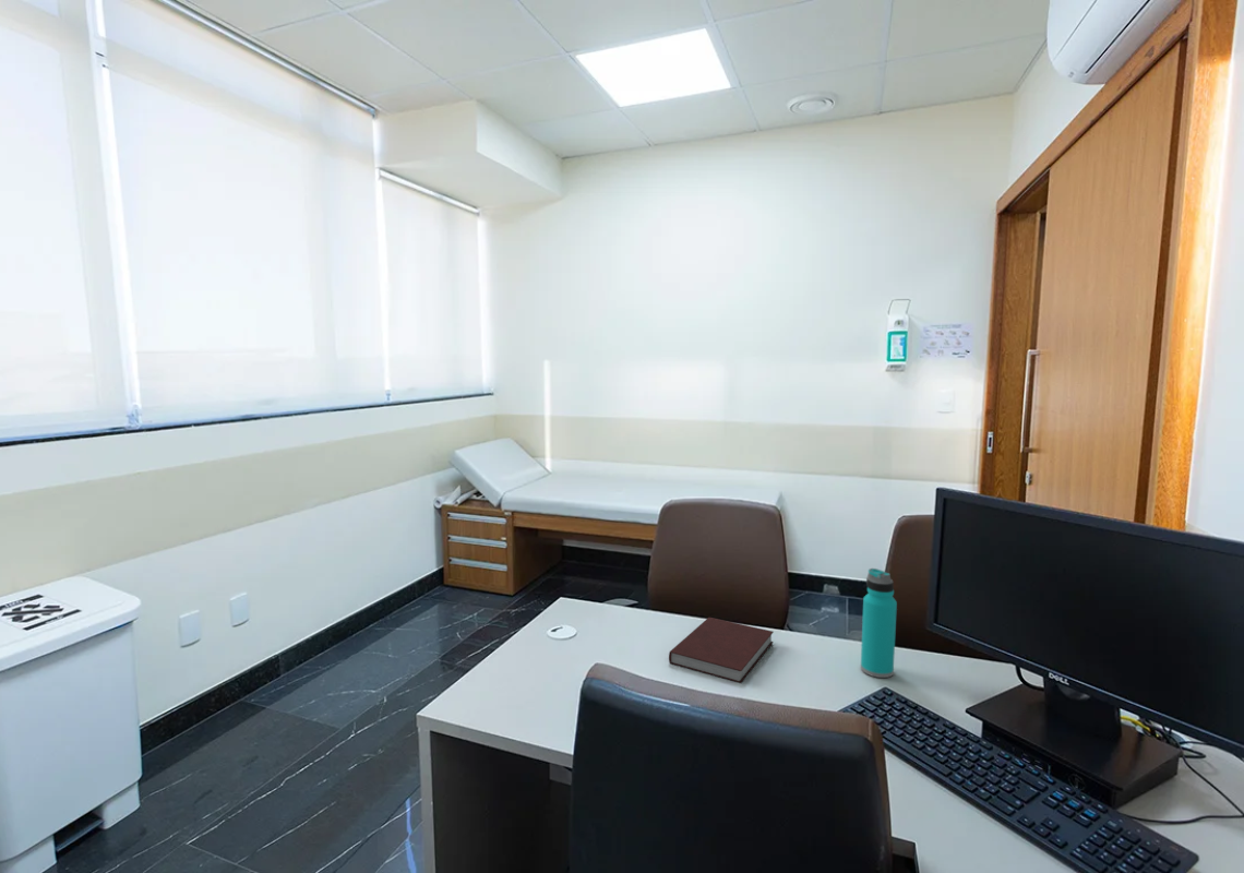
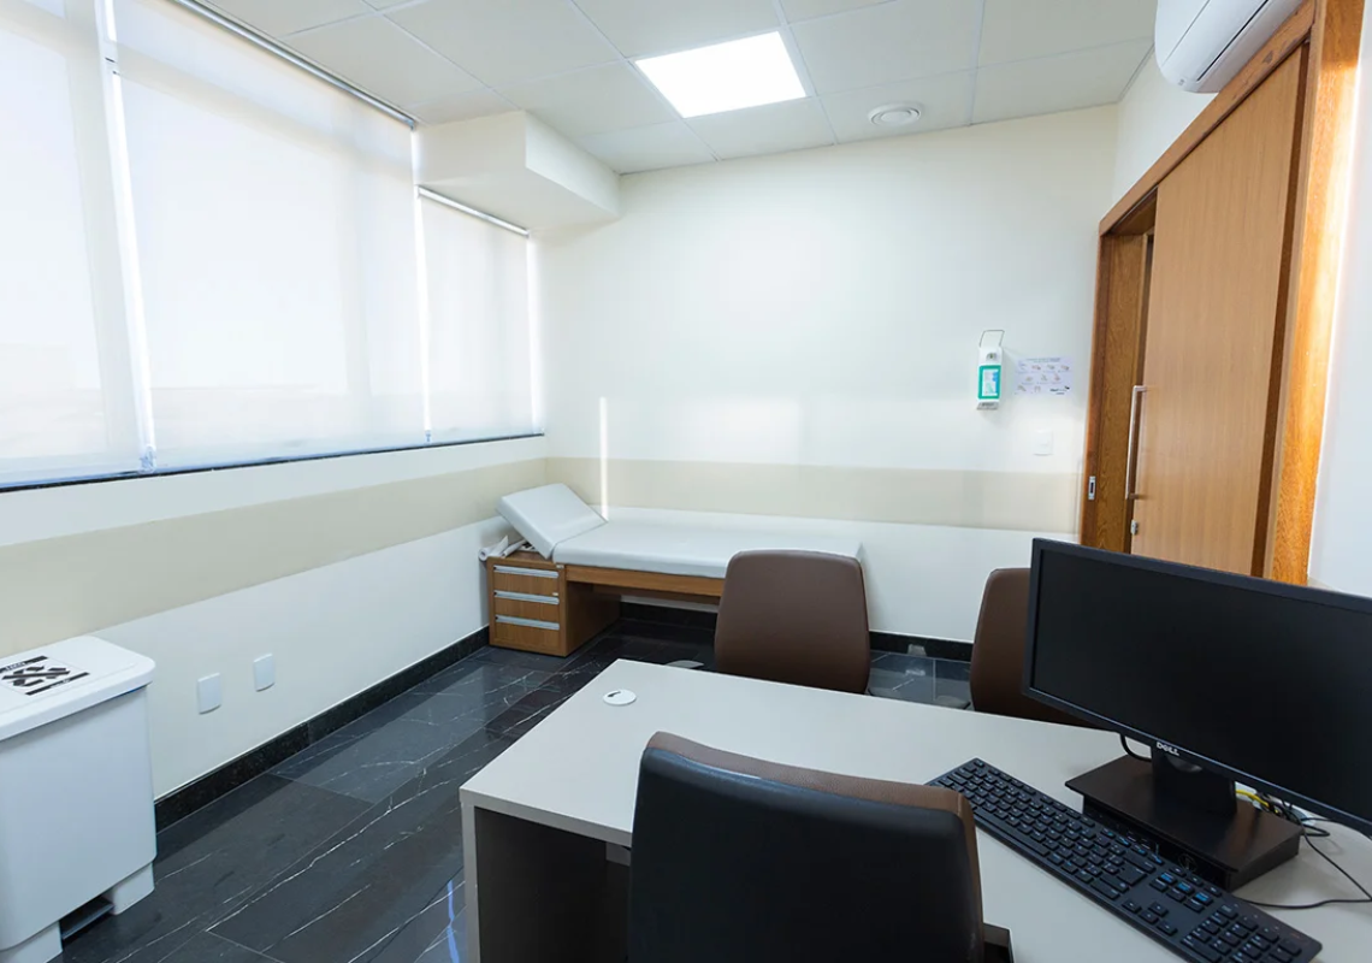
- notebook (722, 646)
- water bottle (878, 621)
